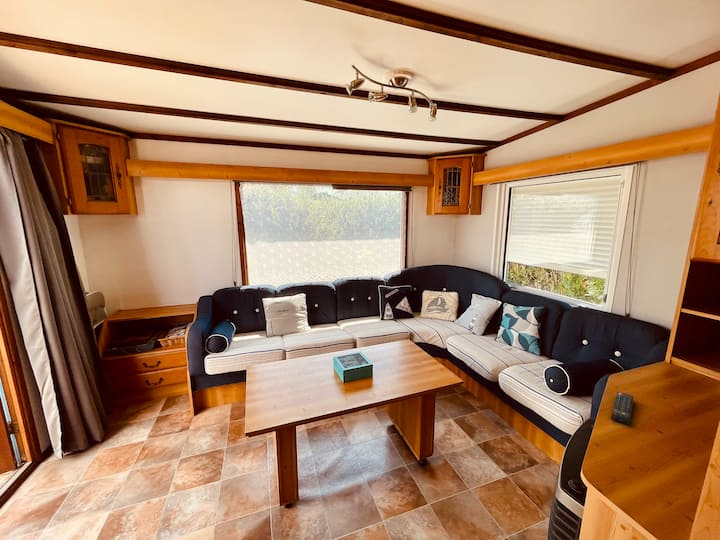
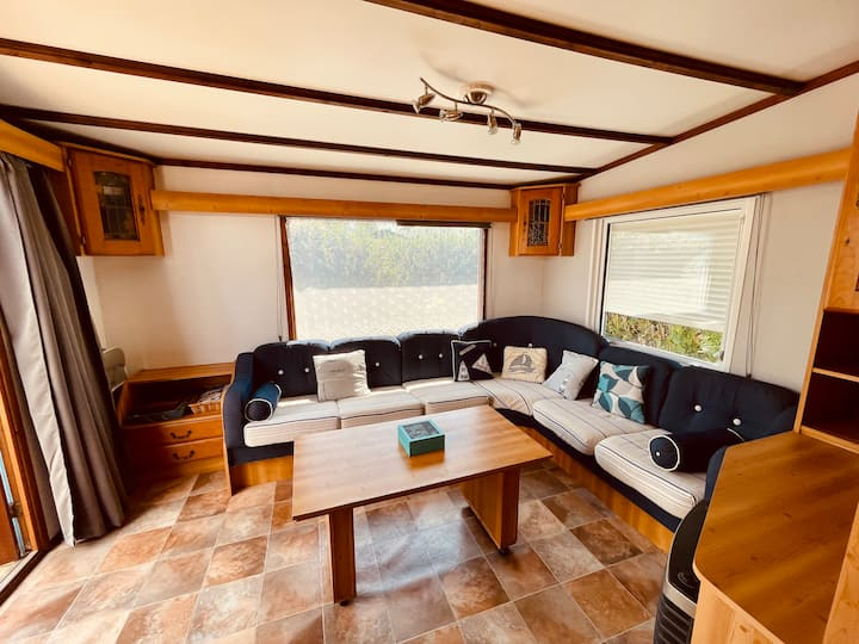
- remote control (622, 407)
